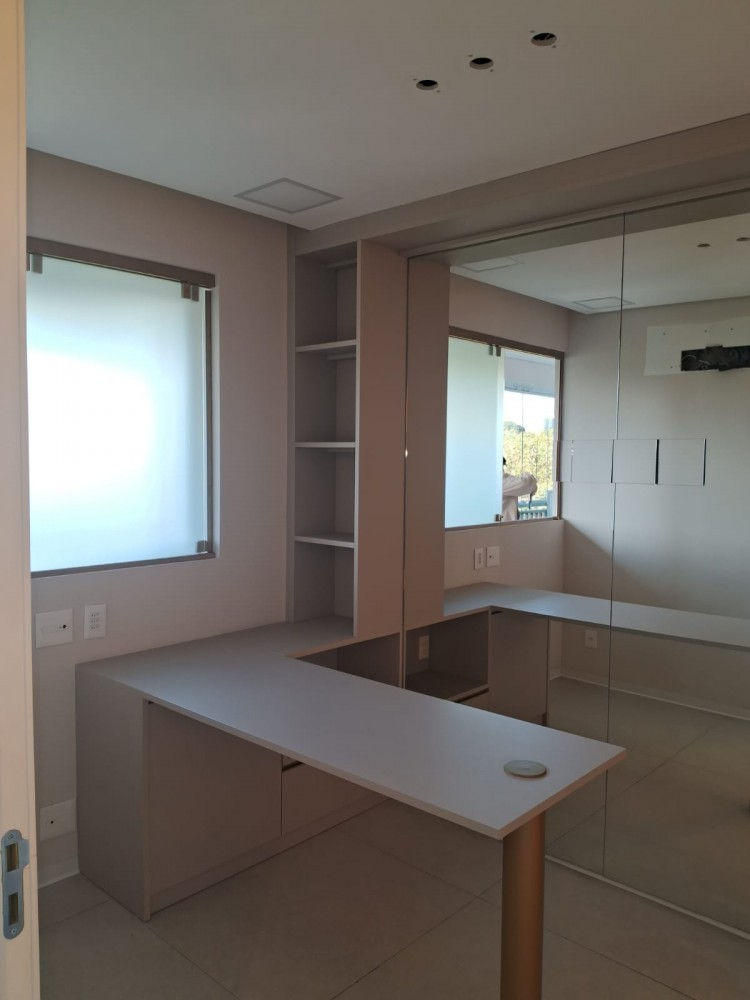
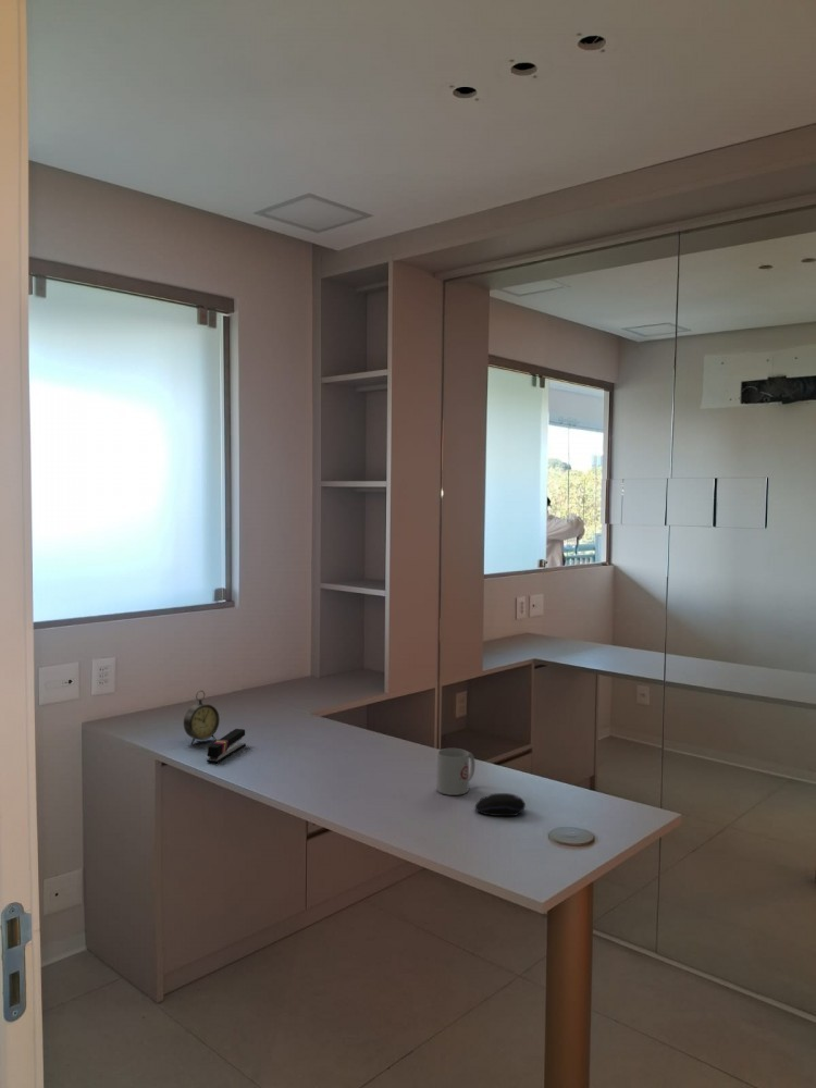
+ mug (457, 769)
+ alarm clock (200, 716)
+ stapler (226, 744)
+ computer mouse (499, 803)
